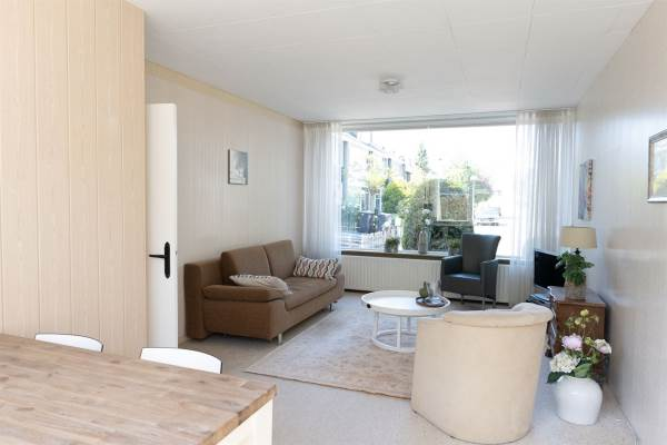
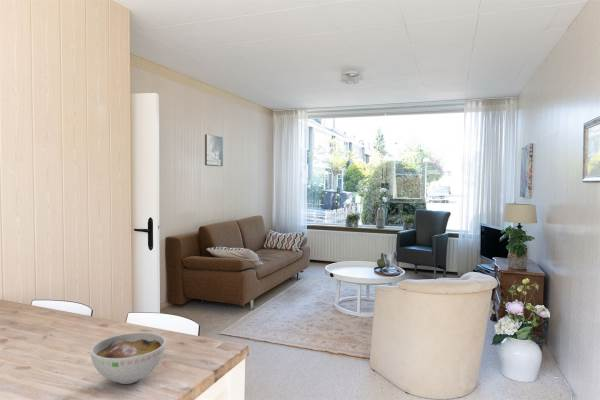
+ bowl (129, 361)
